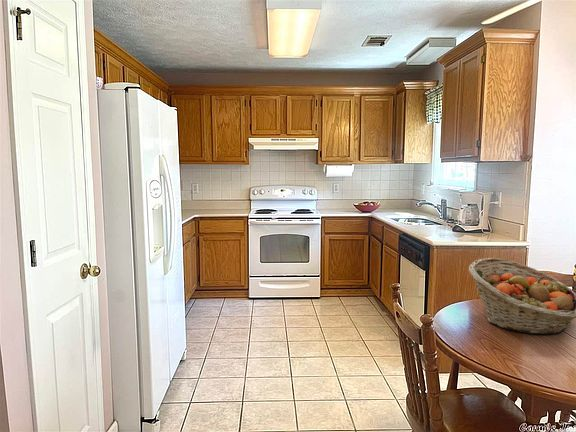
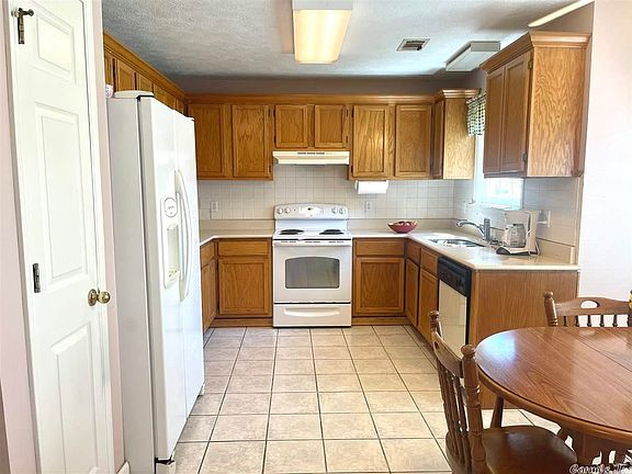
- fruit basket (523, 293)
